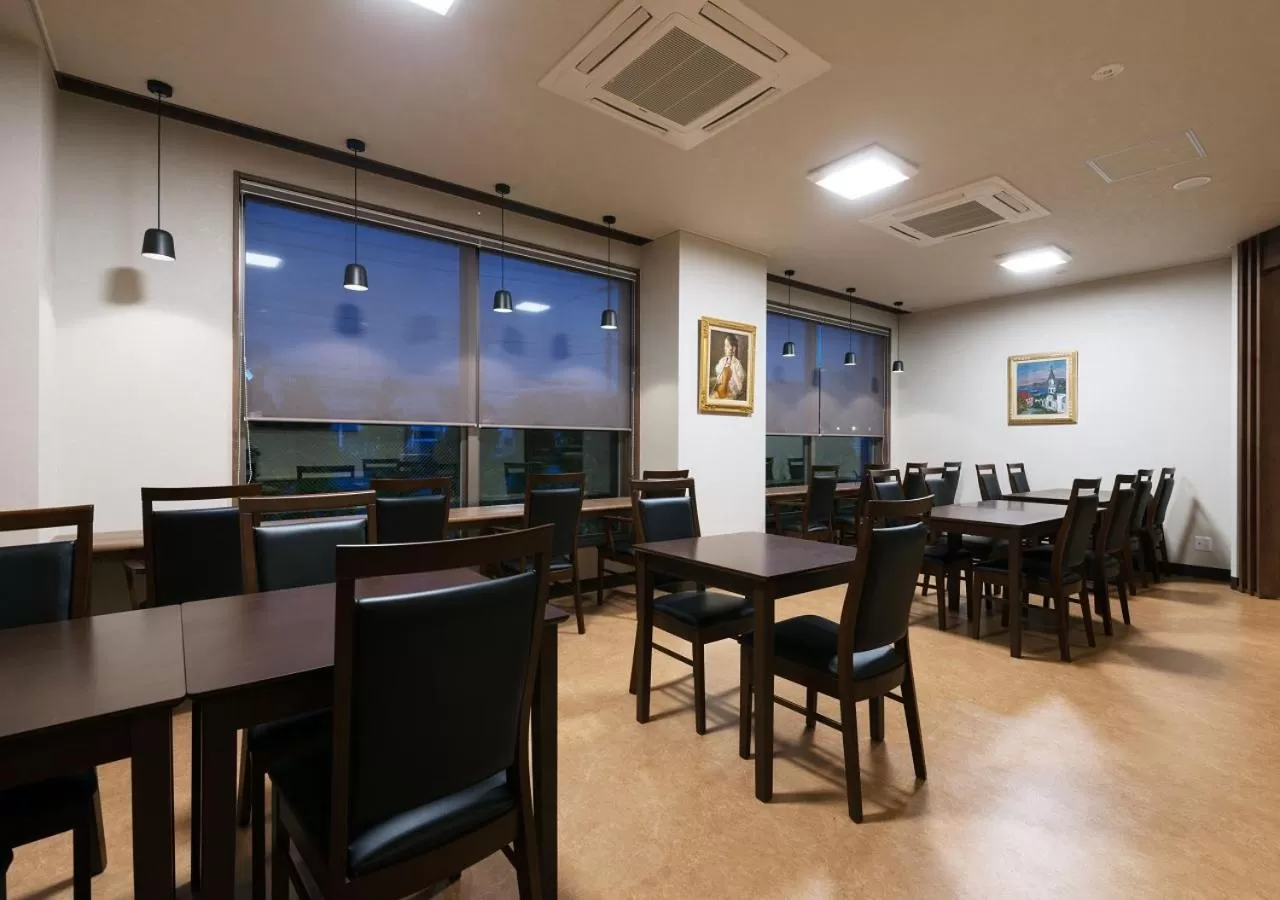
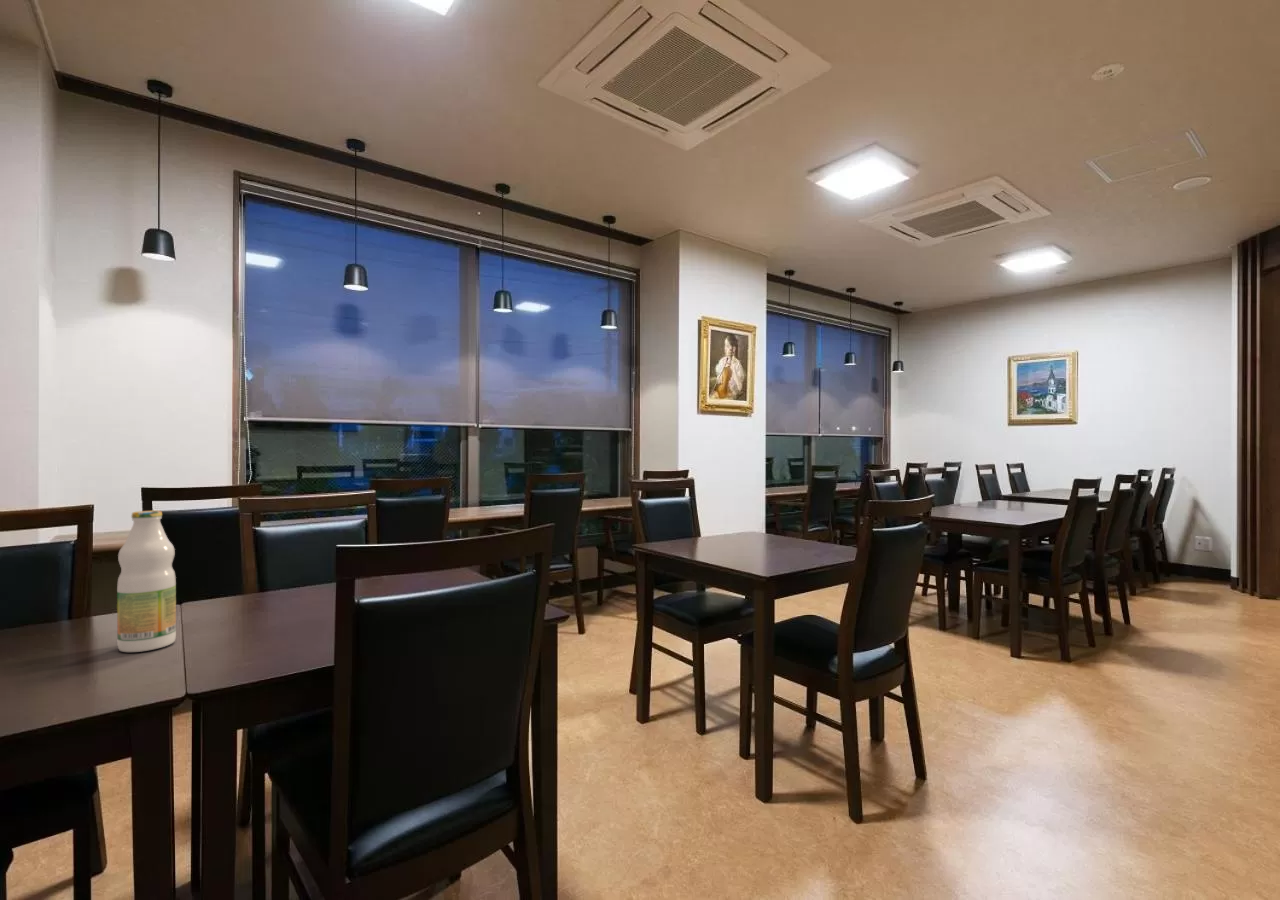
+ bottle (147, 578)
